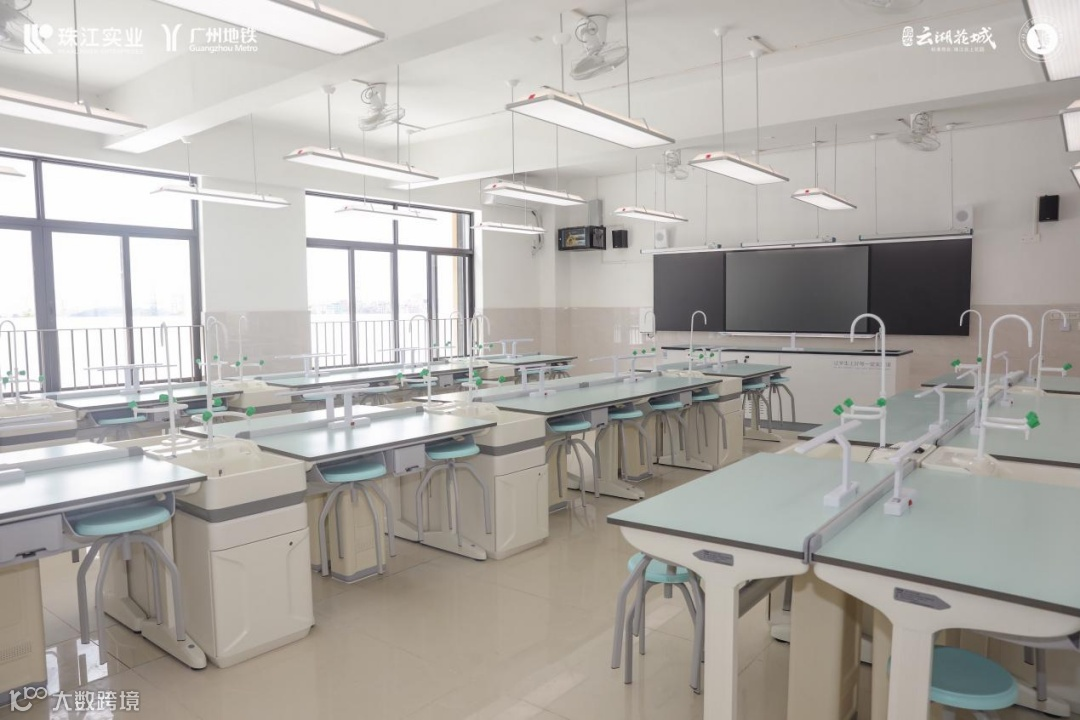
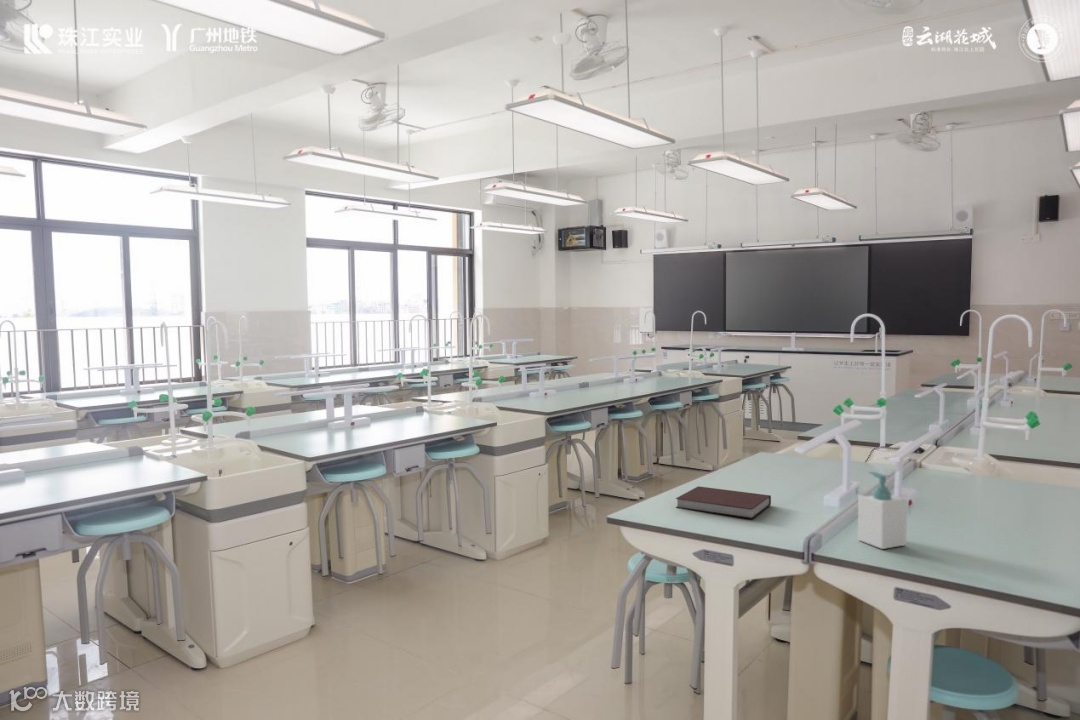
+ soap bottle (881, 508)
+ notebook (723, 501)
